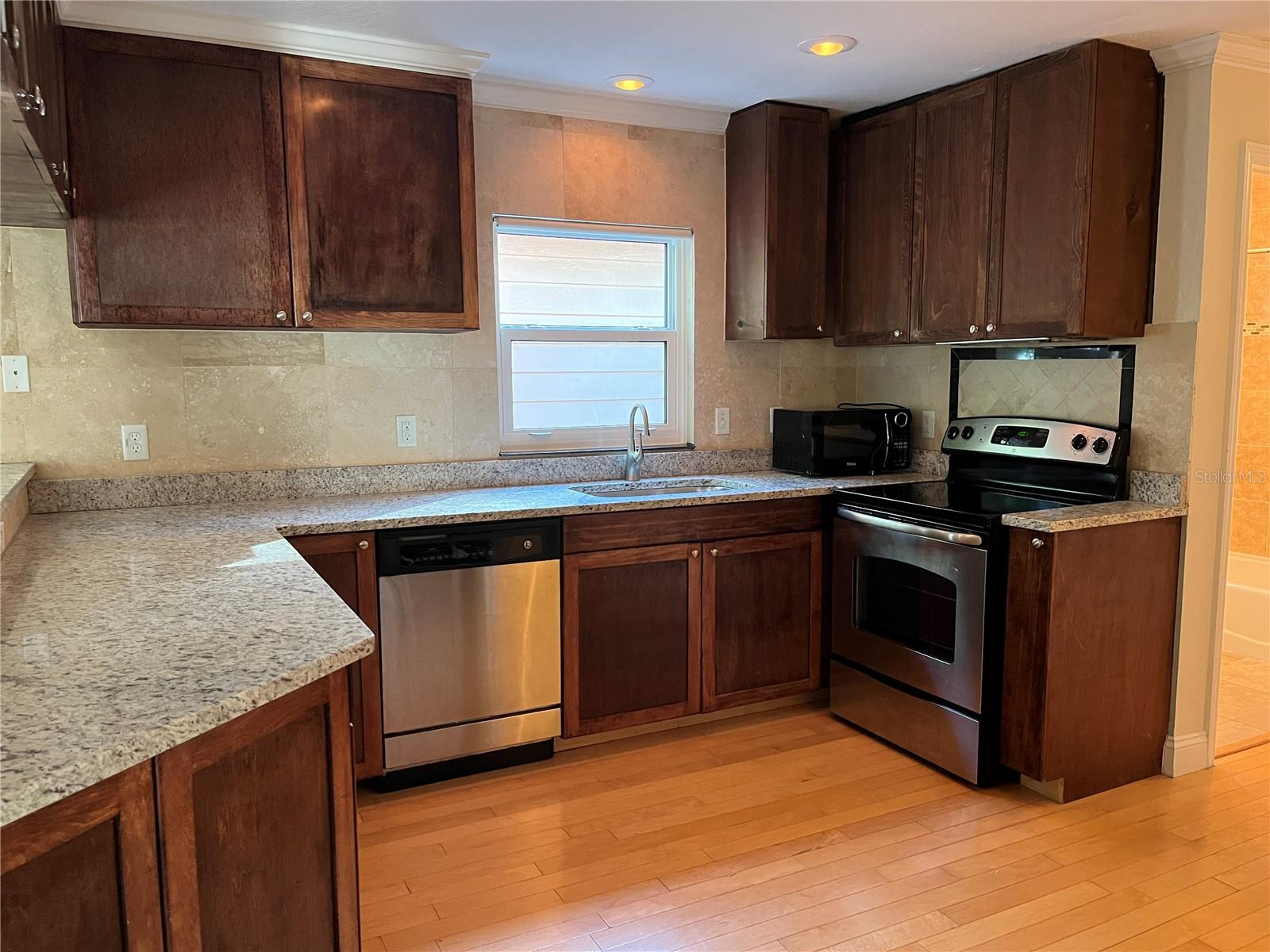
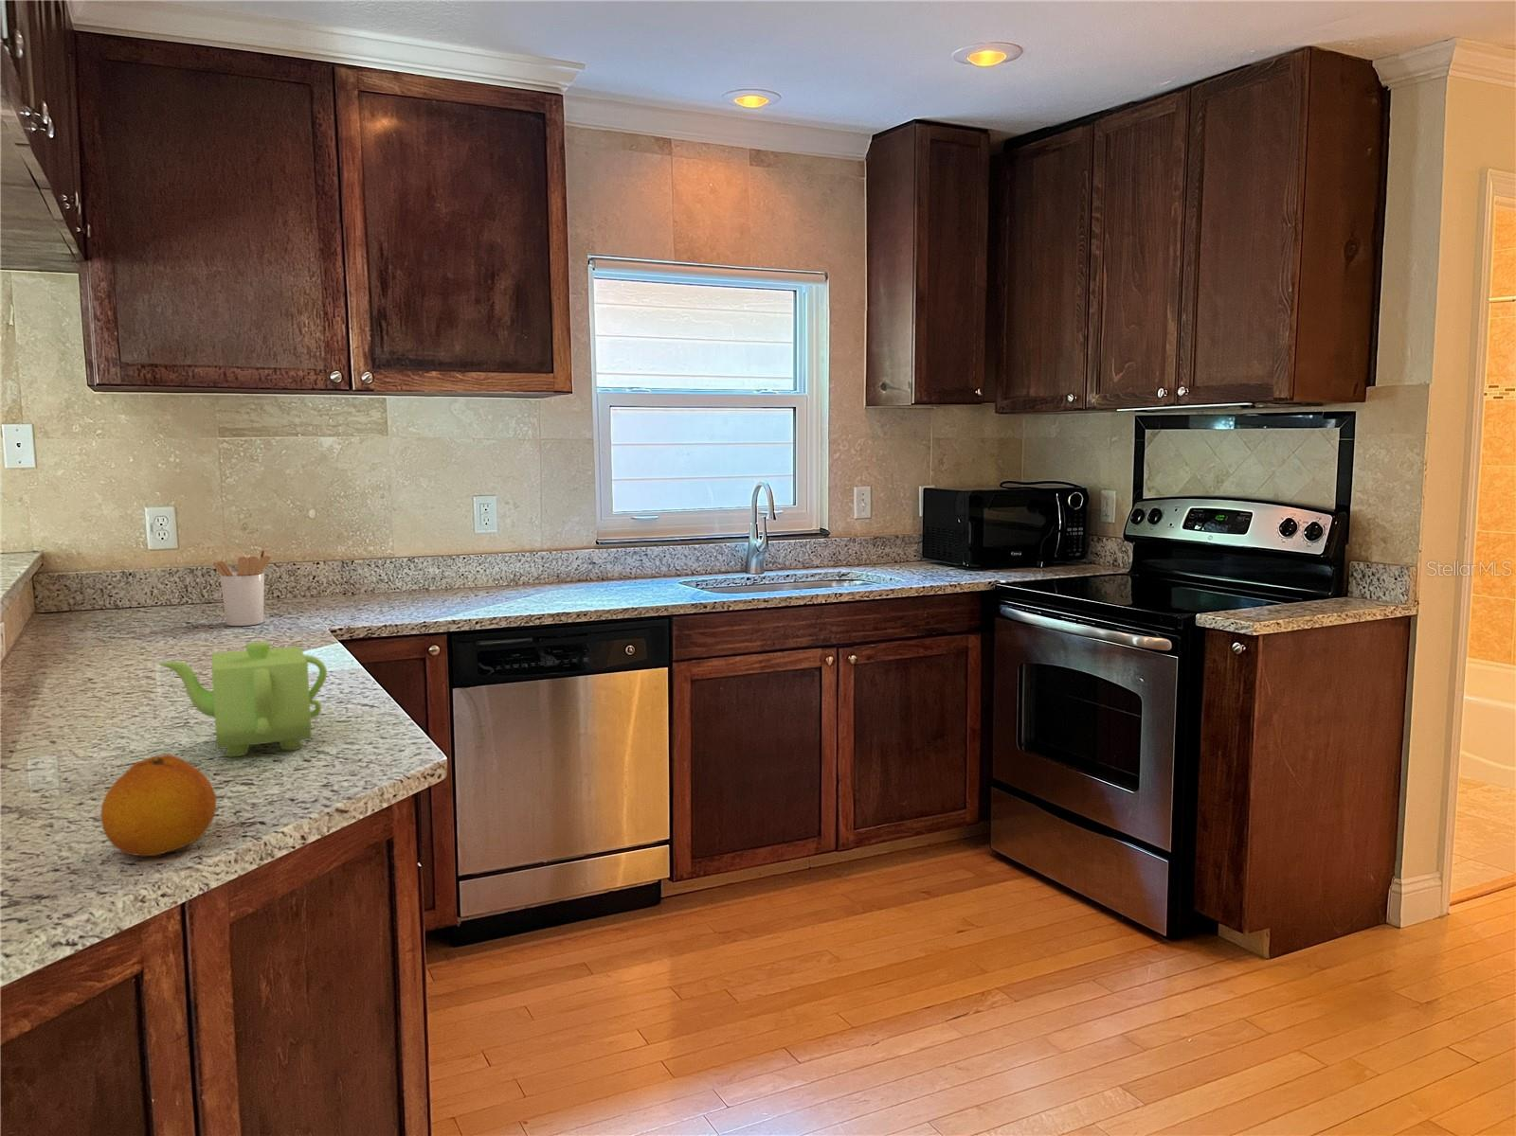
+ fruit (159, 802)
+ teapot (246, 694)
+ utensil holder (247, 587)
